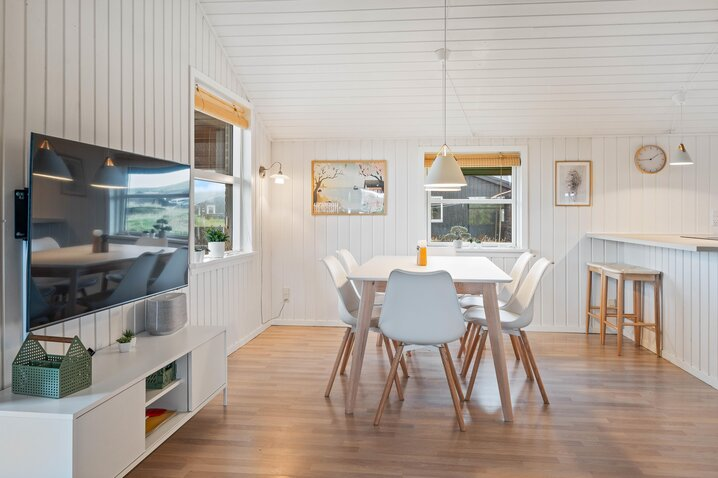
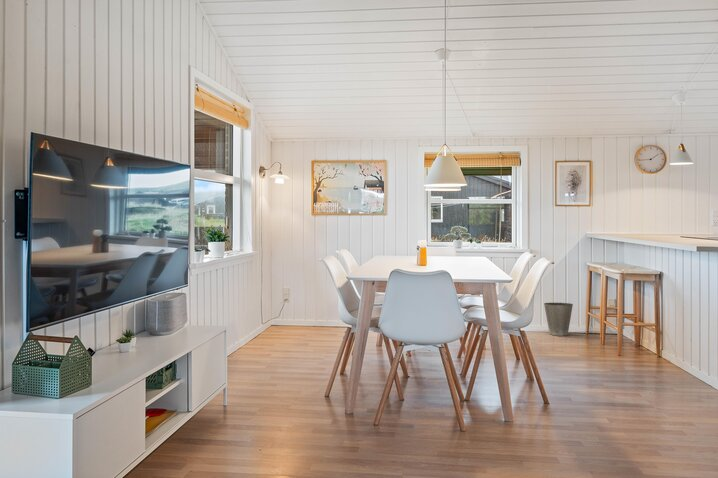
+ waste basket (558, 319)
